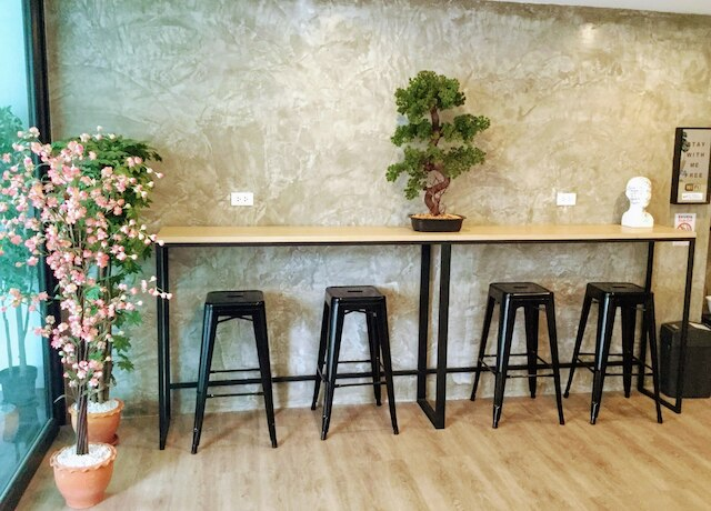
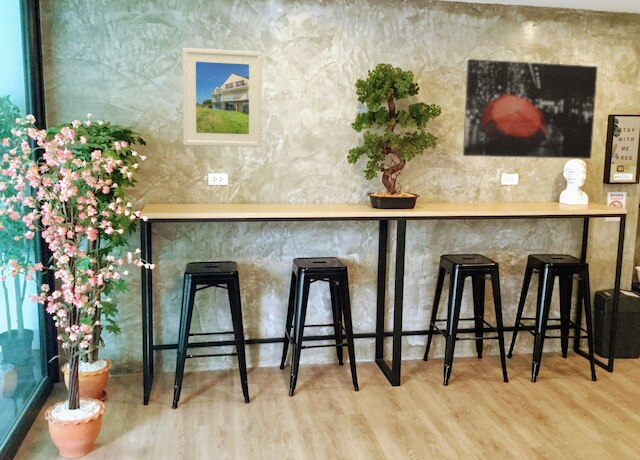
+ wall art (530, 110)
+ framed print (222, 98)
